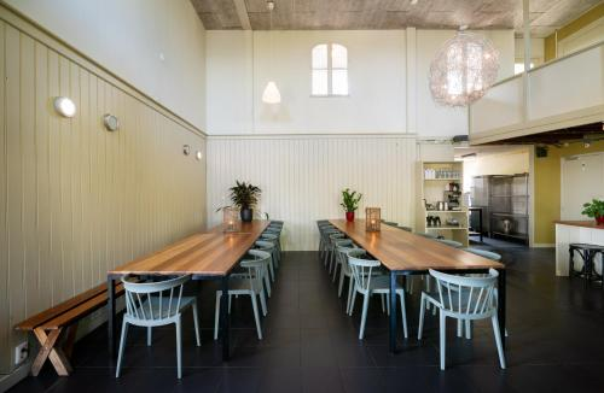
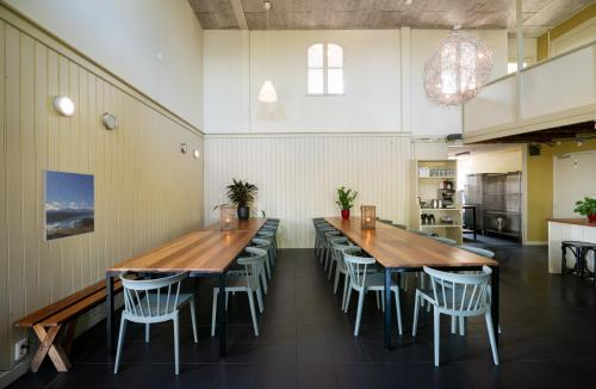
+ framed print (70, 204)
